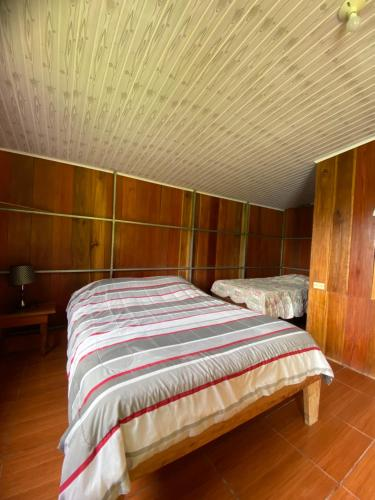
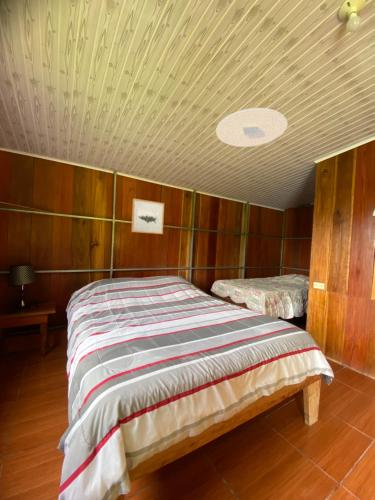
+ wall art (148, 217)
+ ceiling light (250, 127)
